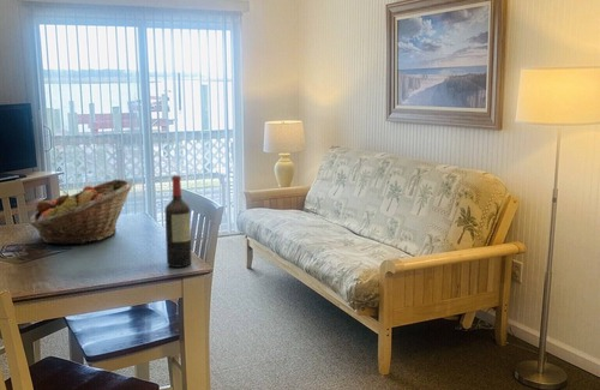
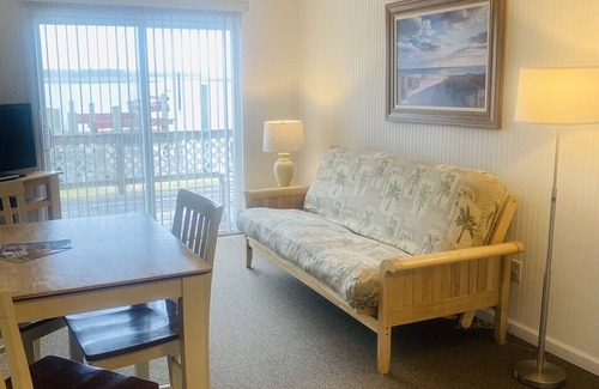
- fruit basket (83, 209)
- wine bottle (178, 220)
